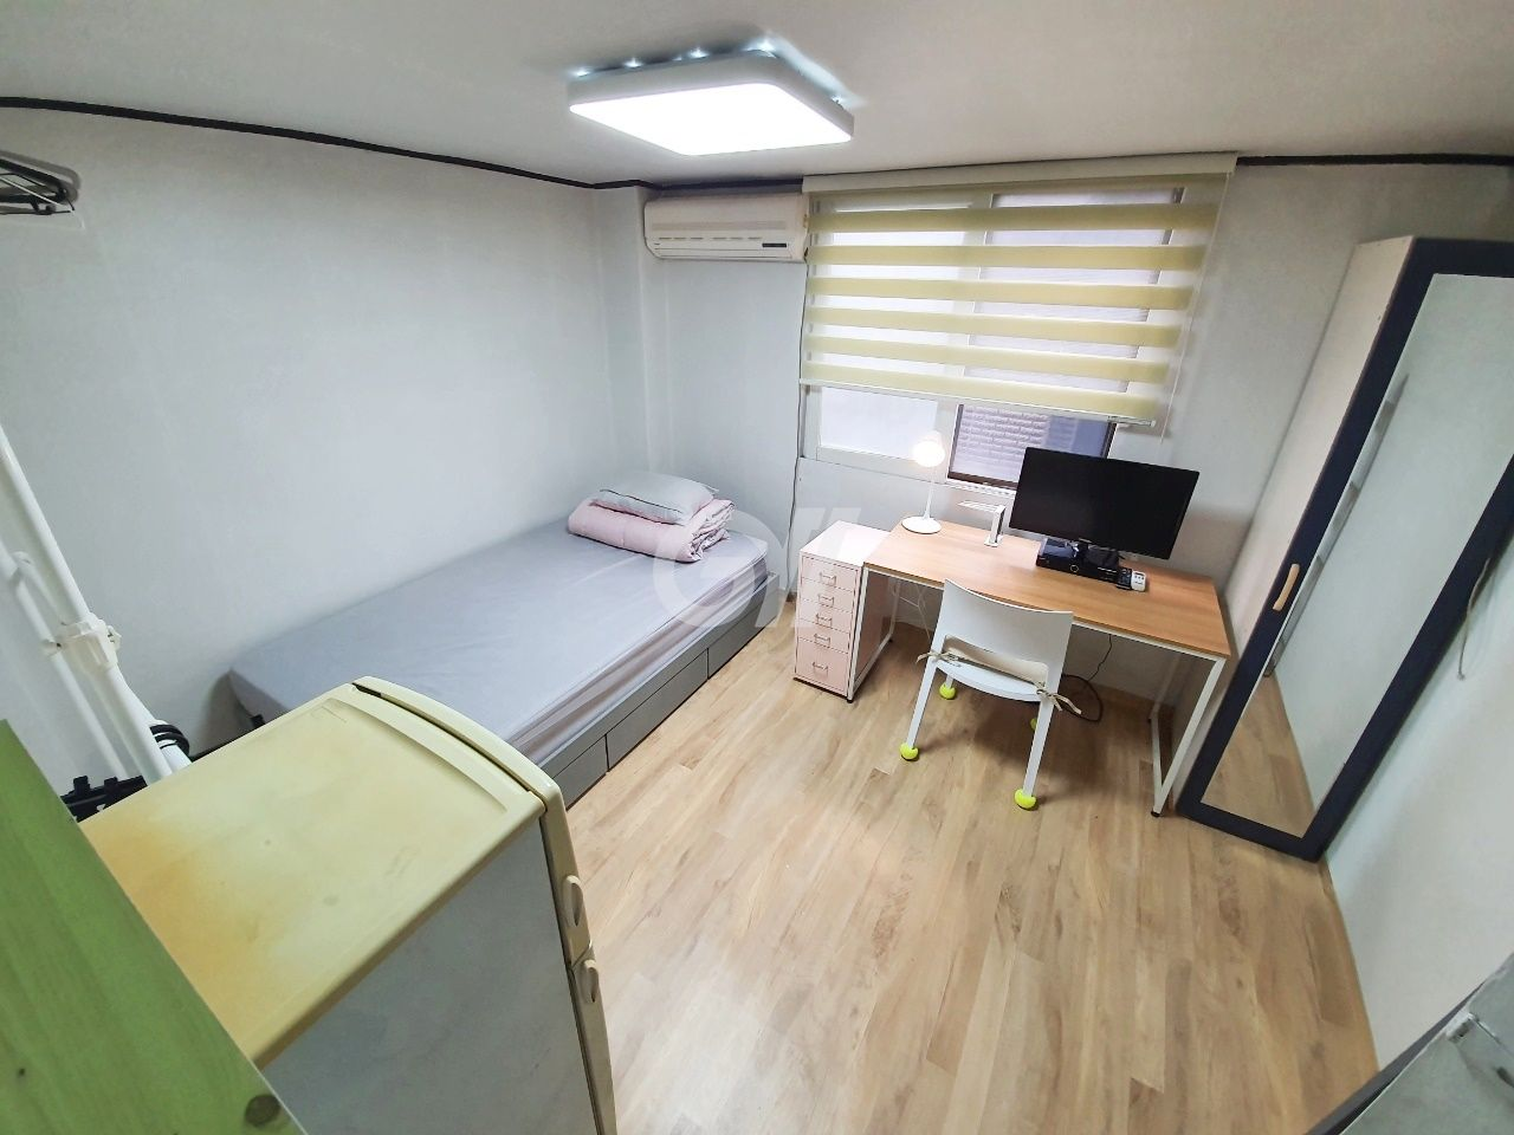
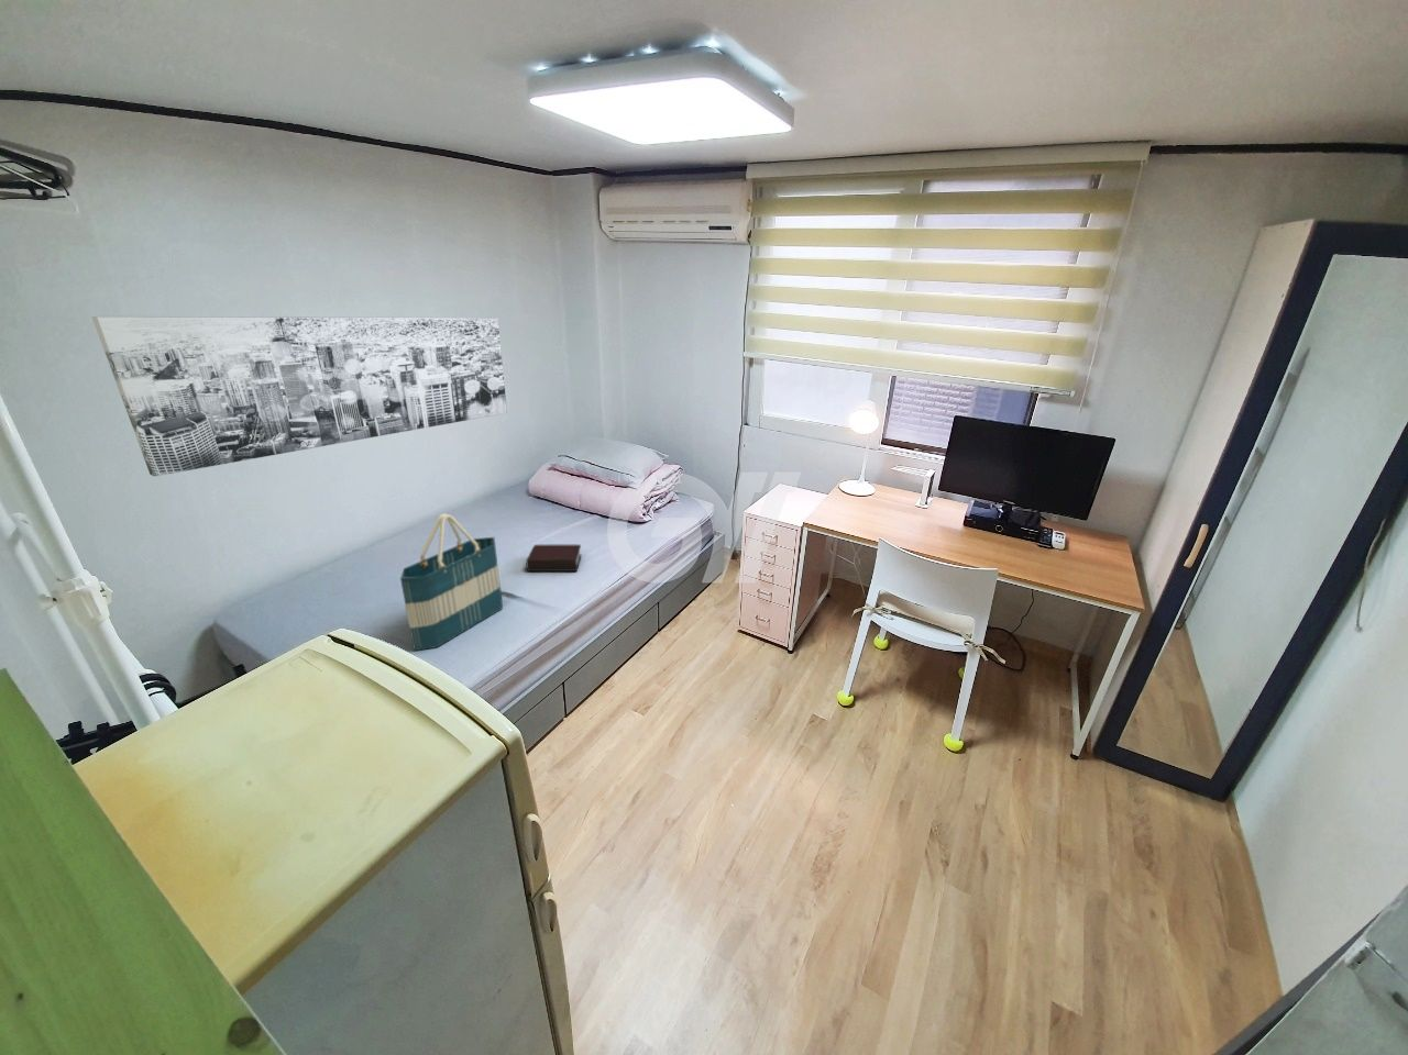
+ bible (554, 557)
+ tote bag (453, 571)
+ wall art (360, 379)
